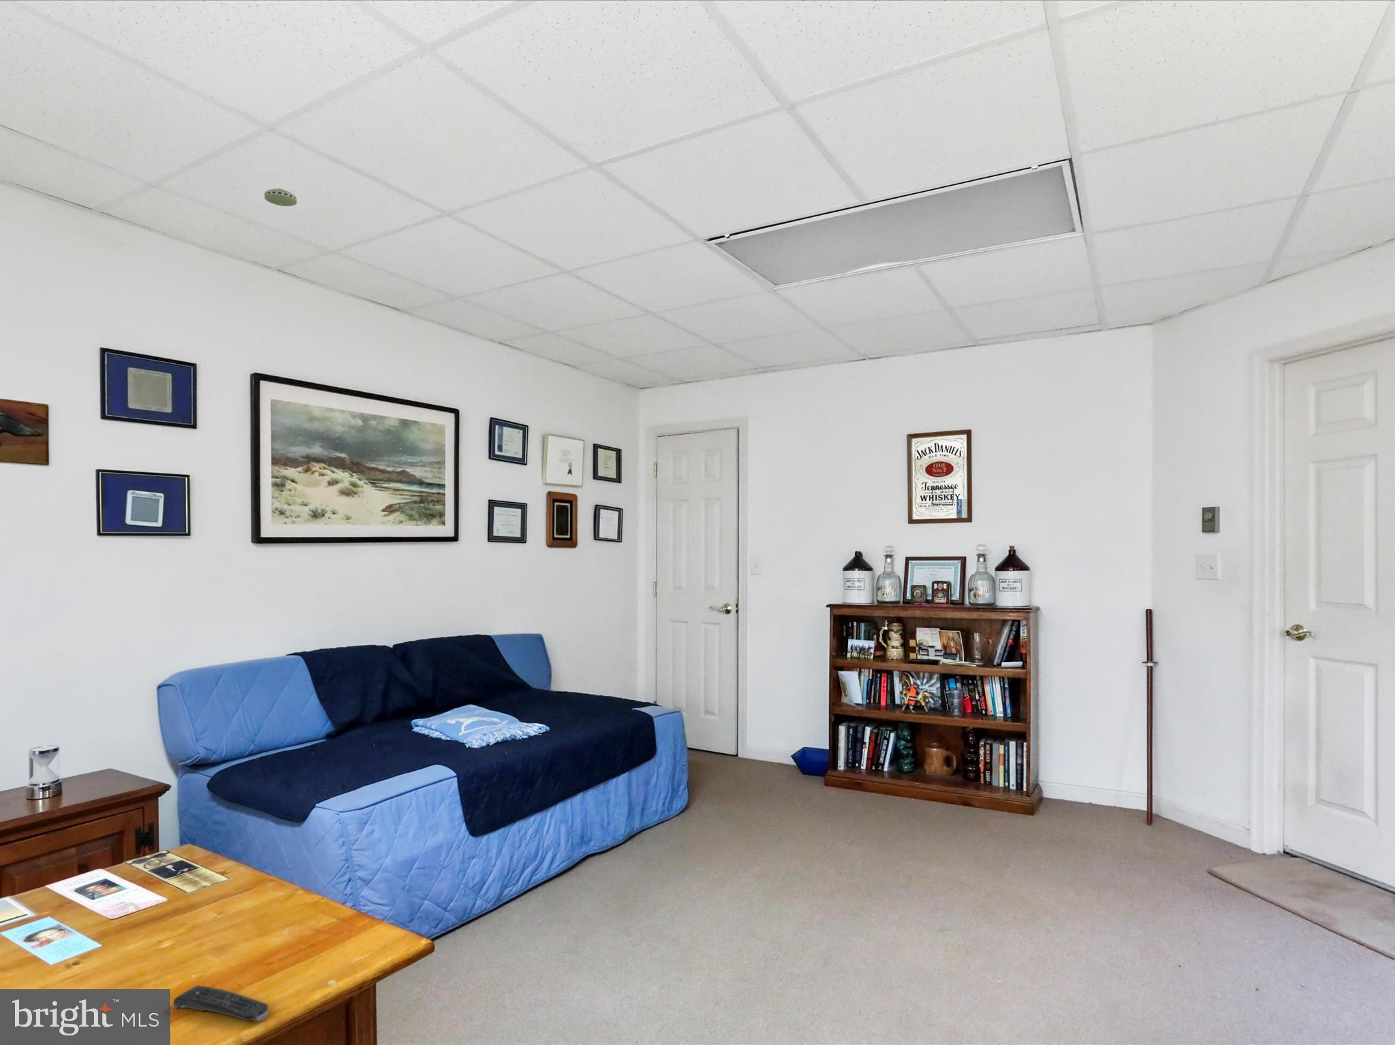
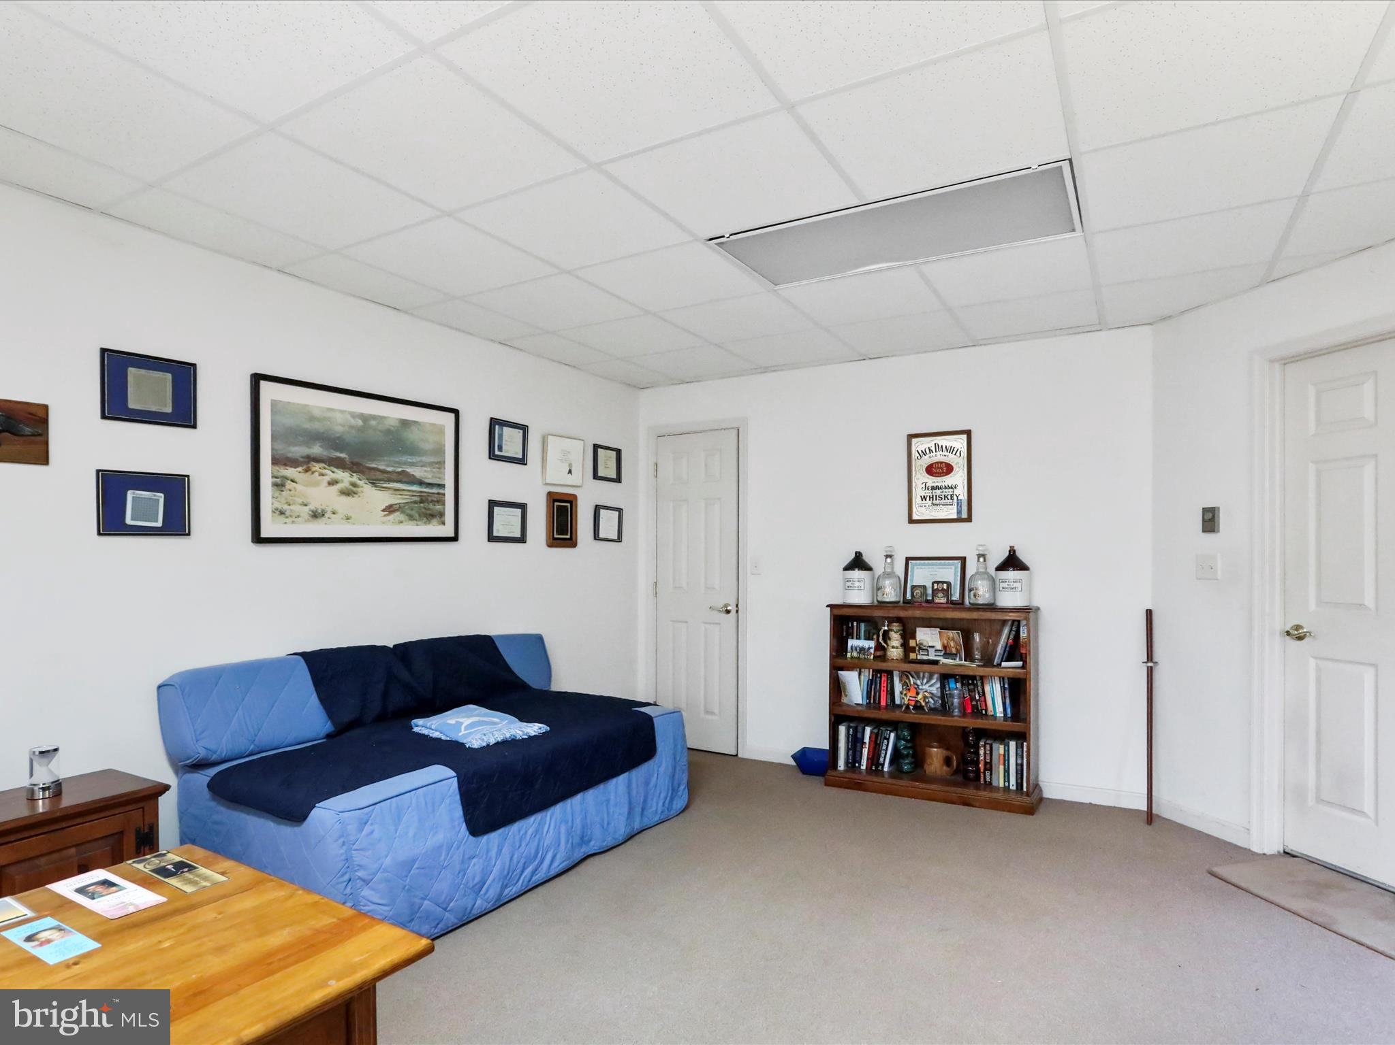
- remote control (224, 1003)
- smoke detector (280, 198)
